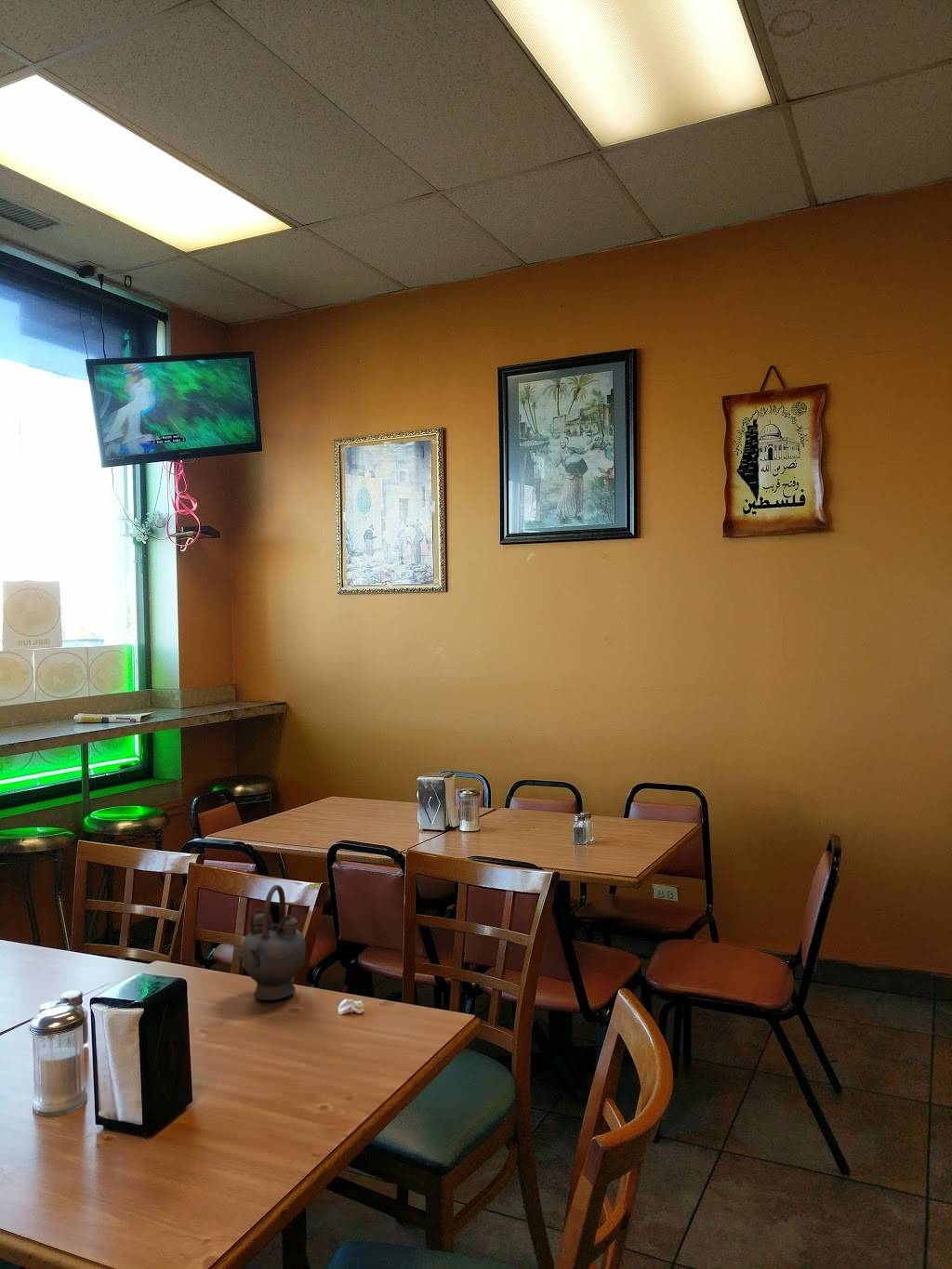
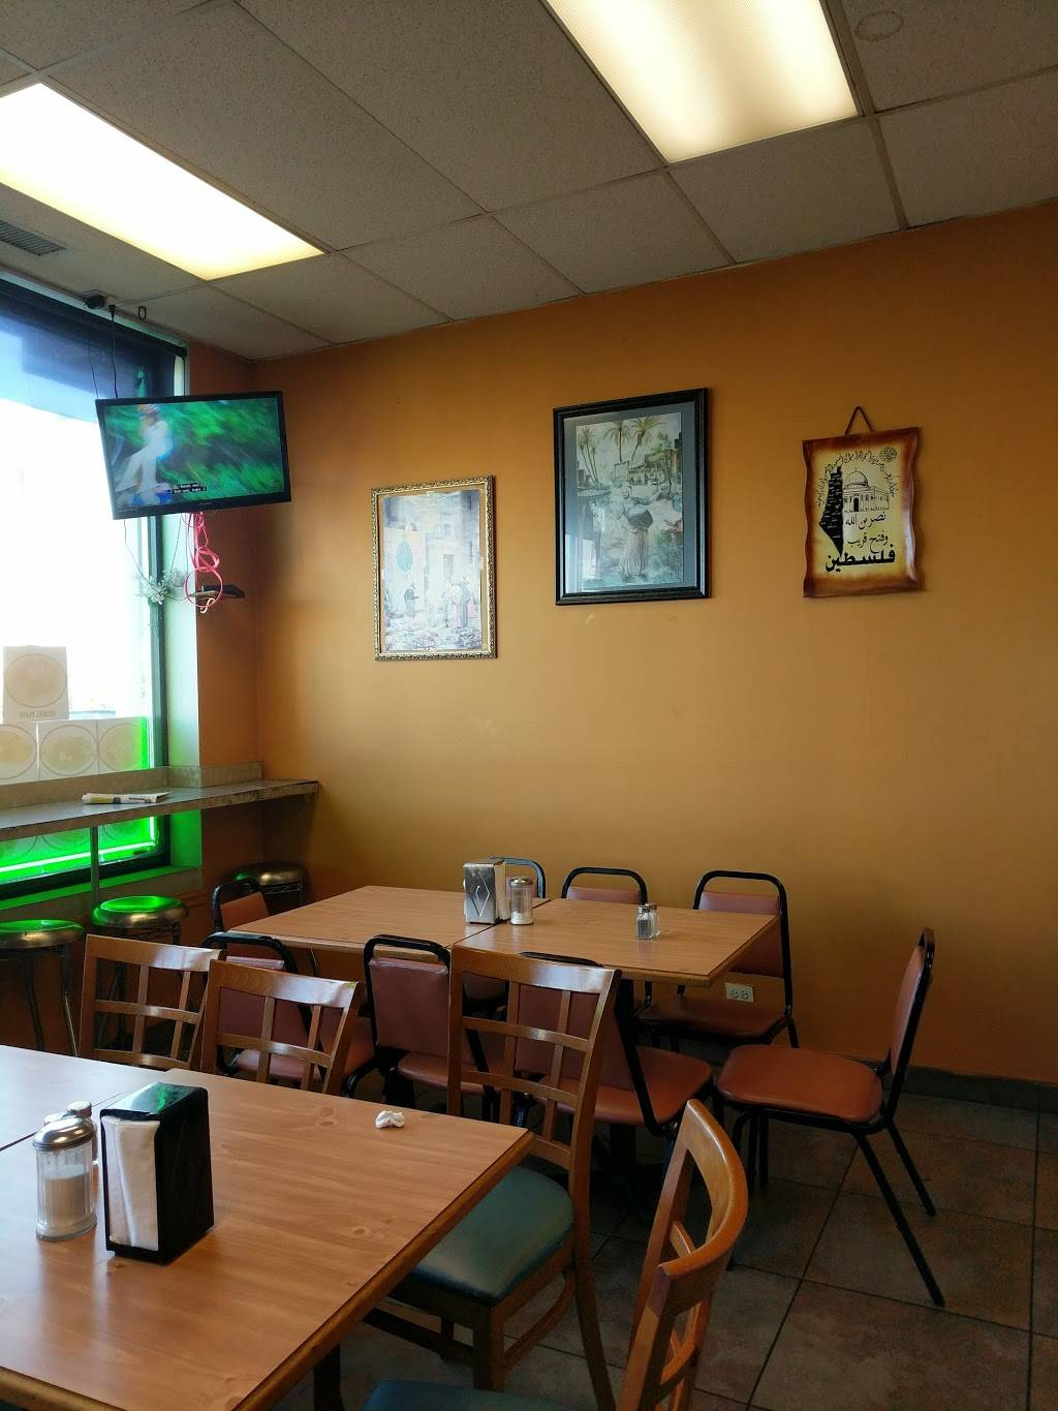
- teapot (270, 942)
